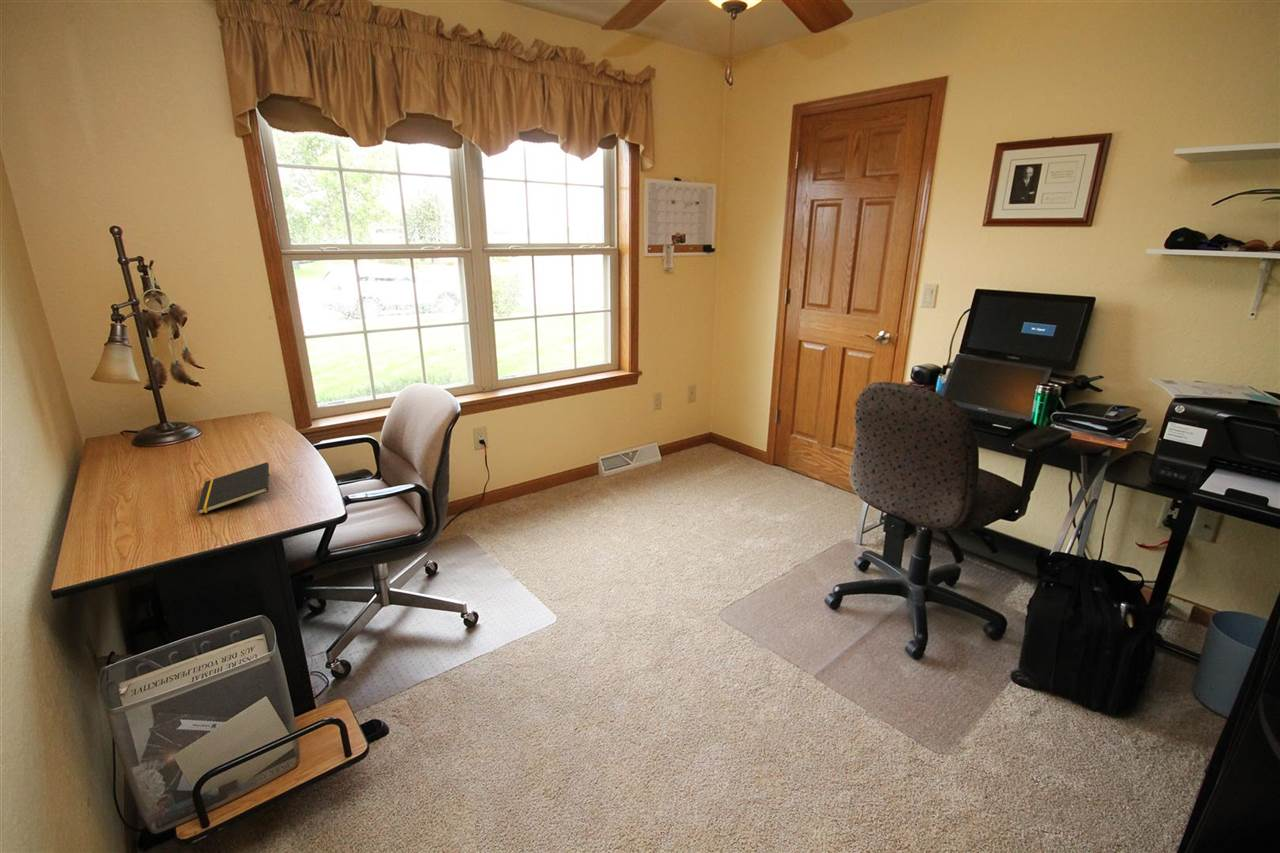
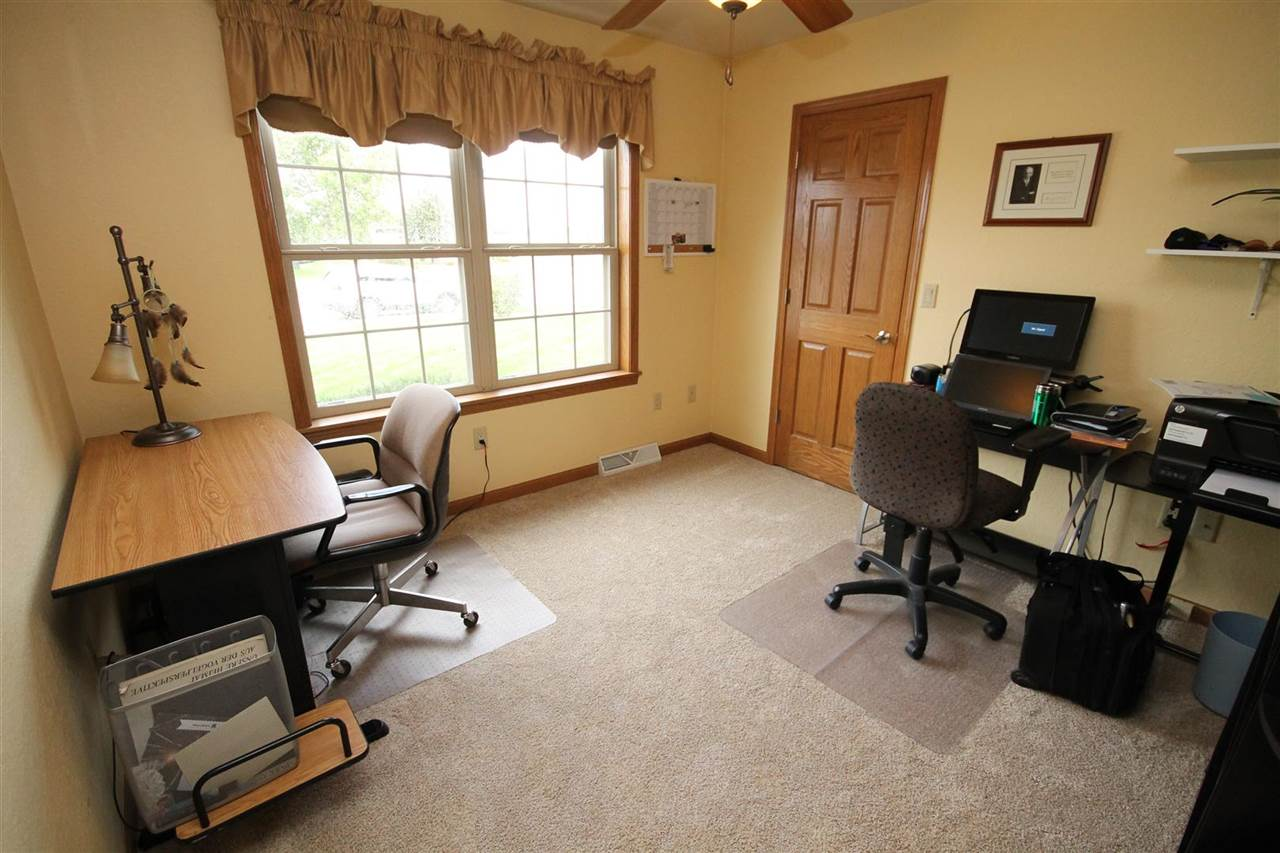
- notepad (235, 486)
